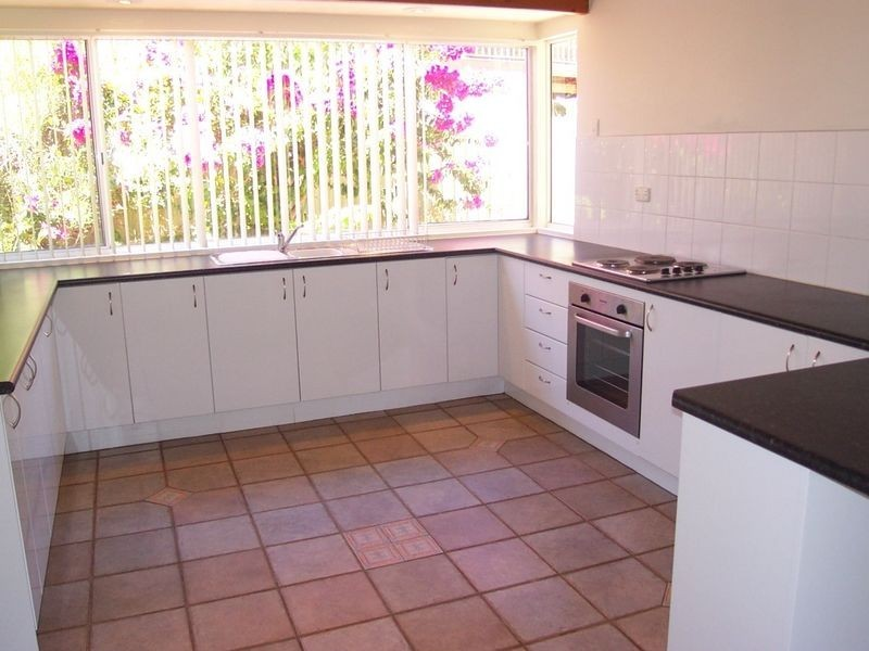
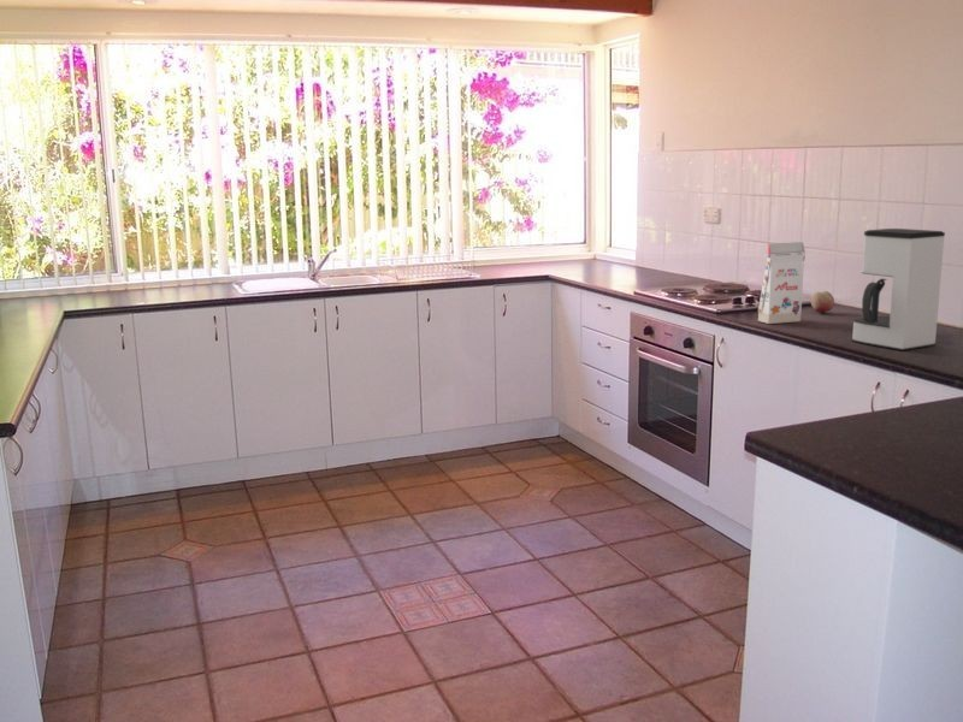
+ gift box (781, 282)
+ coffee maker (892, 288)
+ fruit (822, 302)
